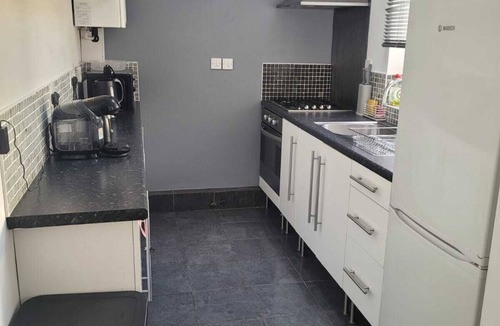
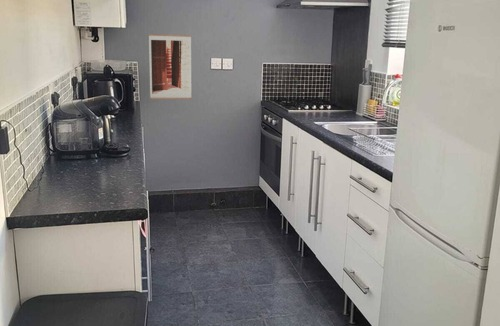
+ wall art (170, 67)
